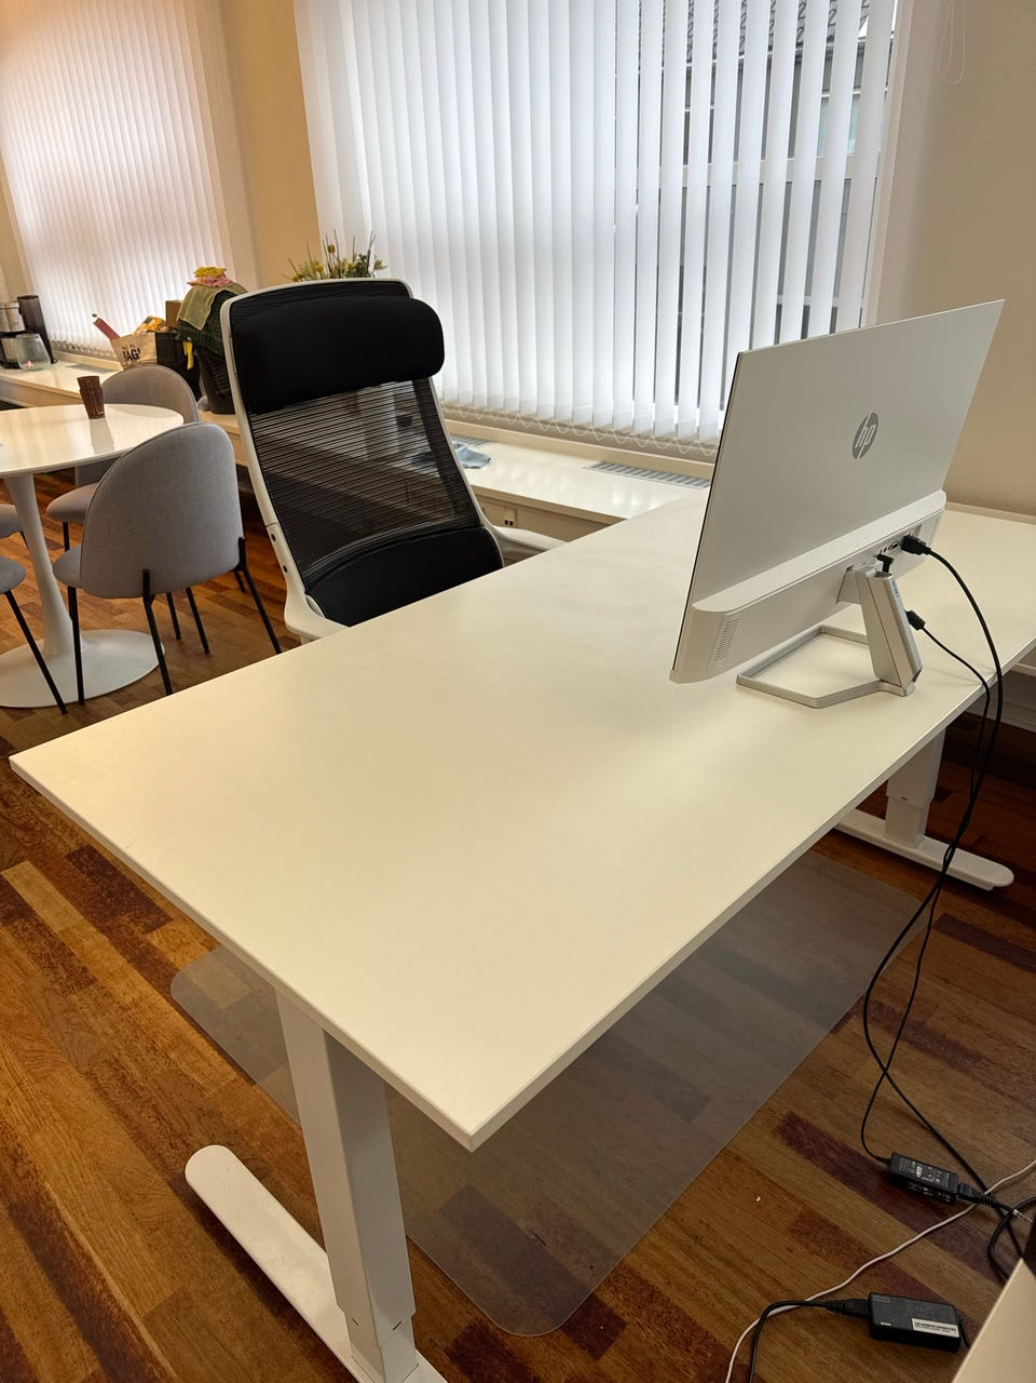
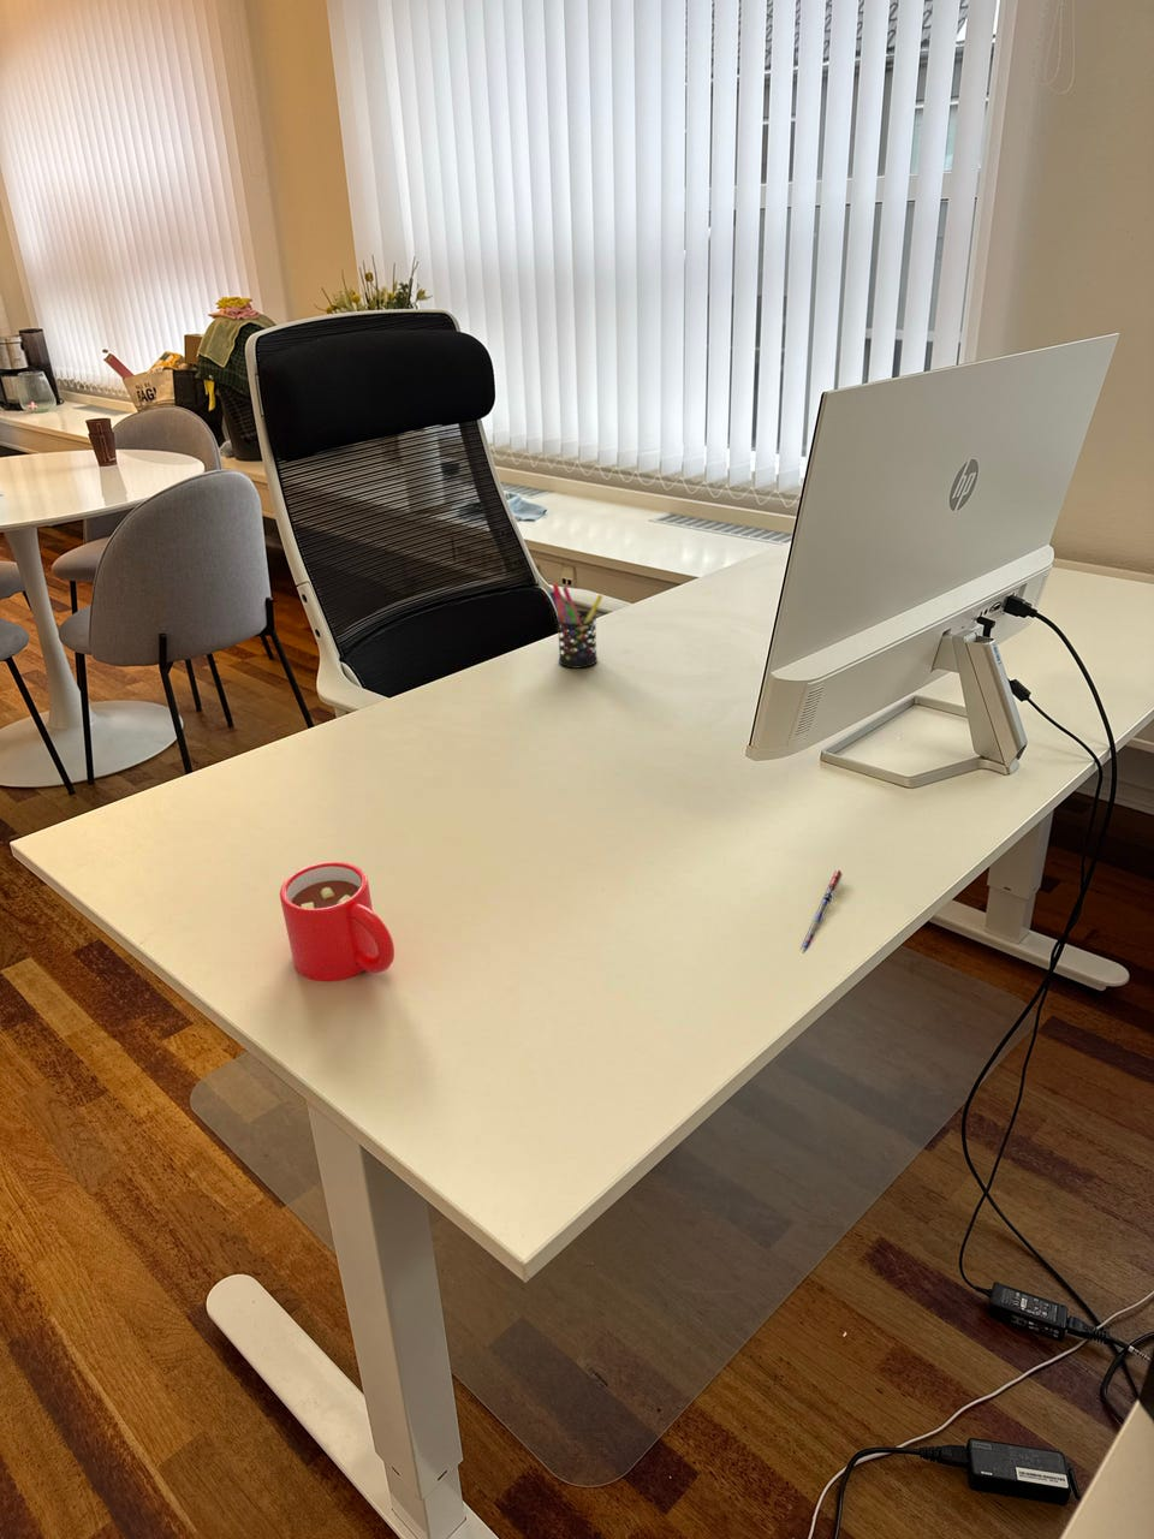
+ mug (347, 927)
+ pen holder (573, 624)
+ pen (821, 910)
